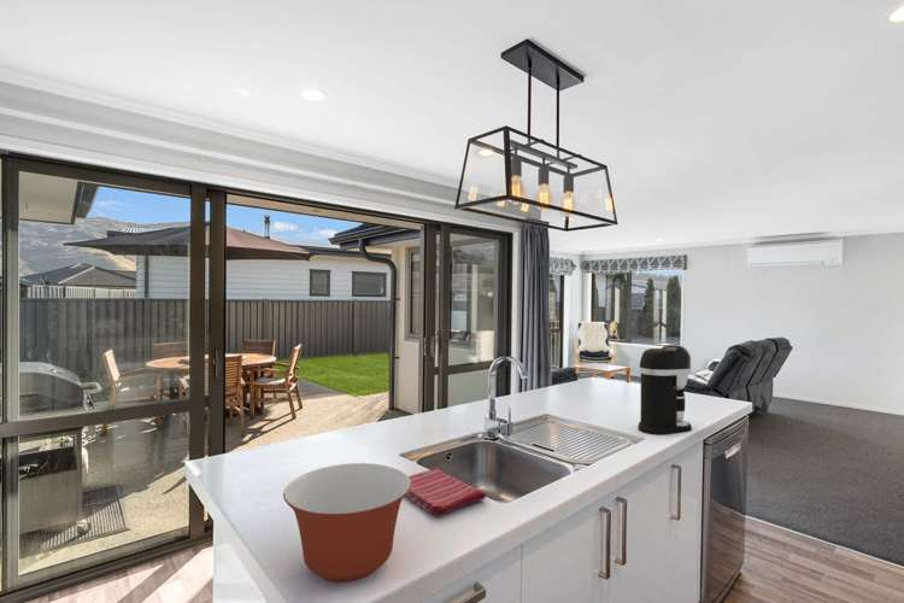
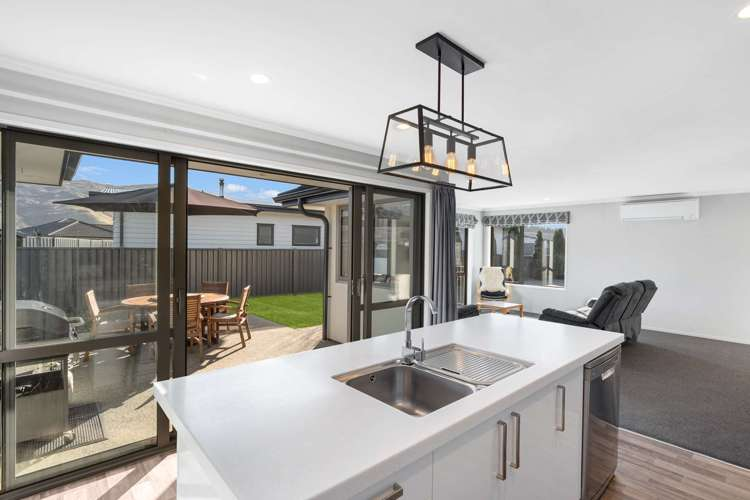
- mixing bowl (348, 523)
- coffee maker (664, 386)
- dish towel (436, 488)
